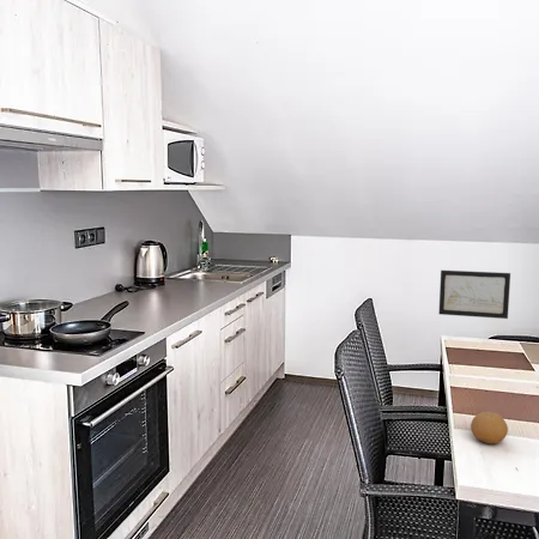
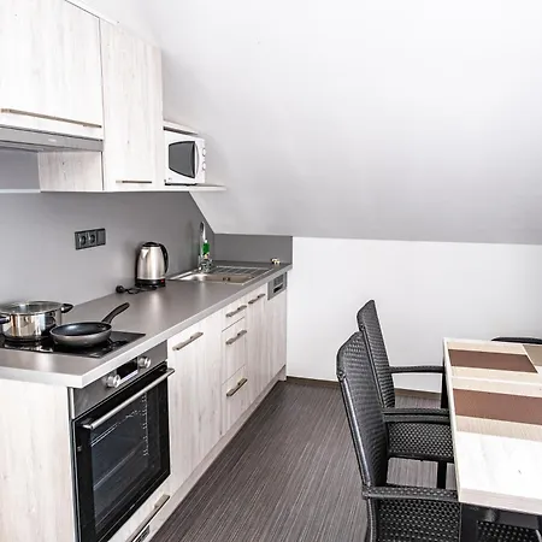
- wall art (473, 293)
- fruit (489, 426)
